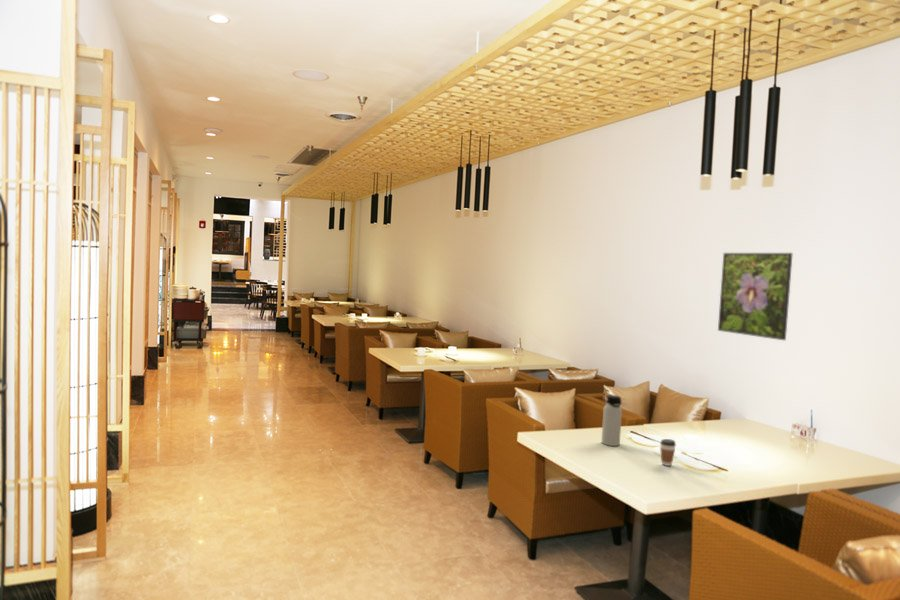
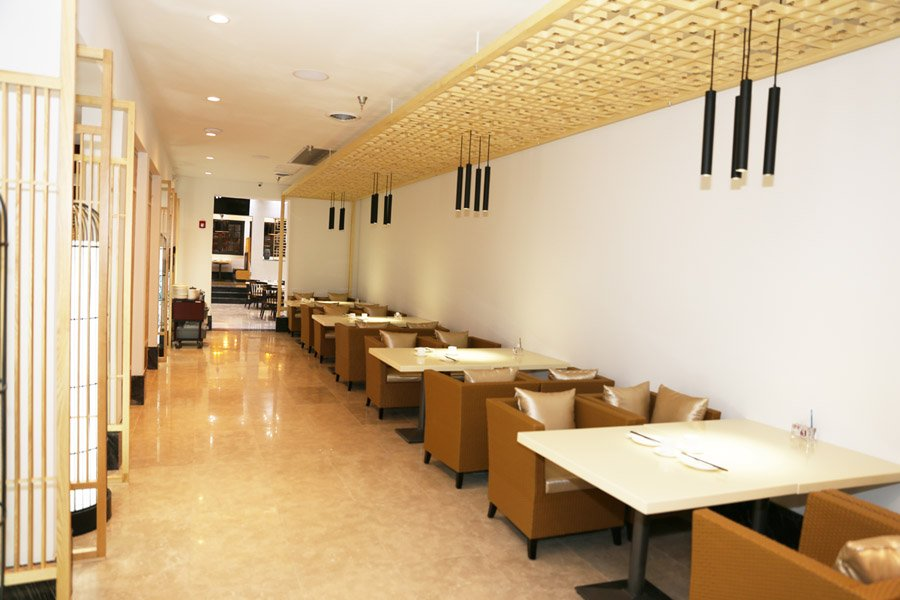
- coffee cup (667, 452)
- water bottle (612, 420)
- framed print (752, 294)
